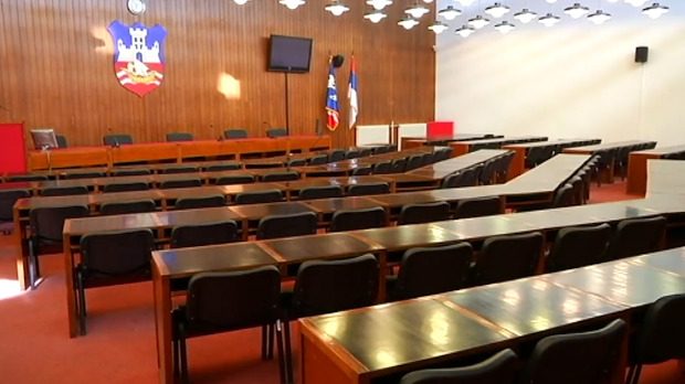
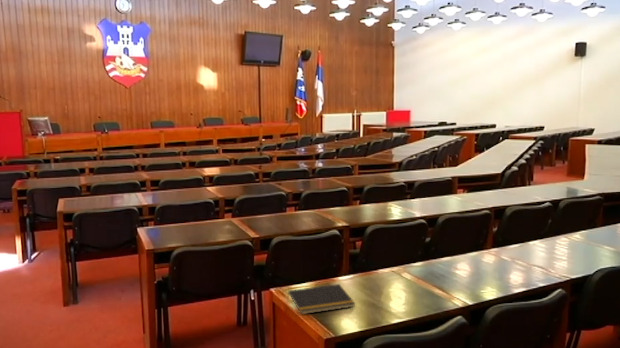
+ notepad (321, 298)
